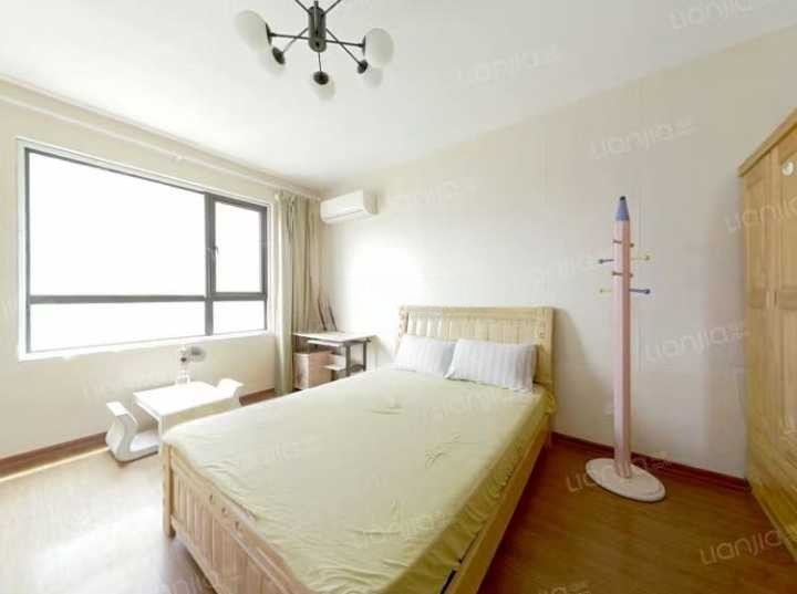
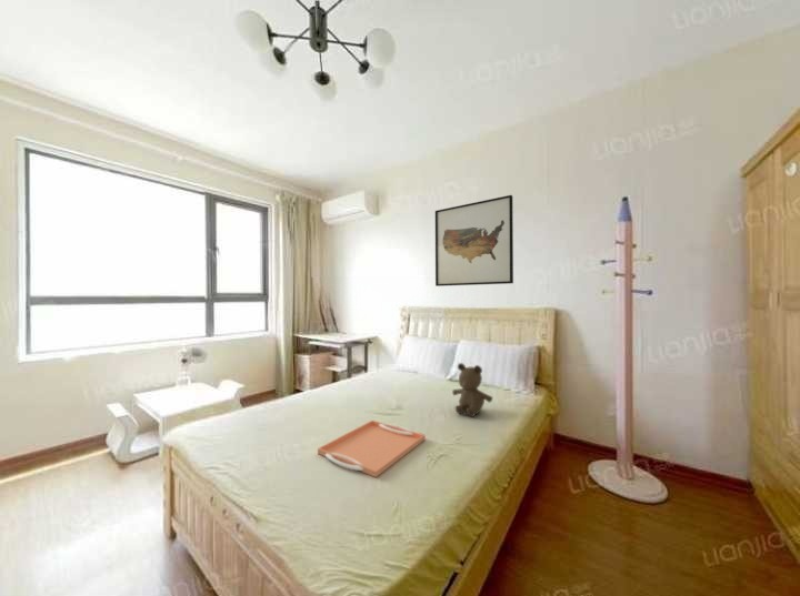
+ wall art (471, 244)
+ teddy bear (470, 387)
+ serving tray (373, 443)
